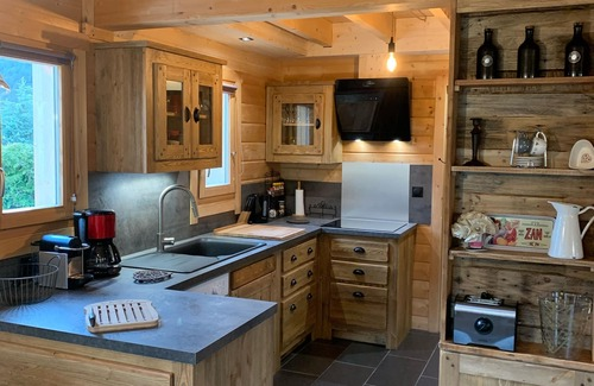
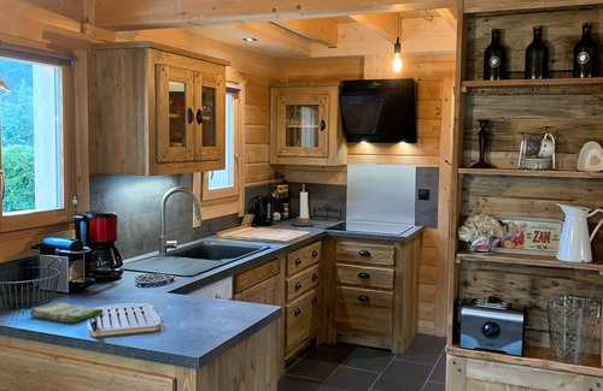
+ dish towel (66, 310)
